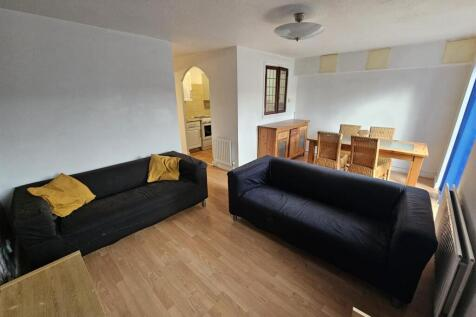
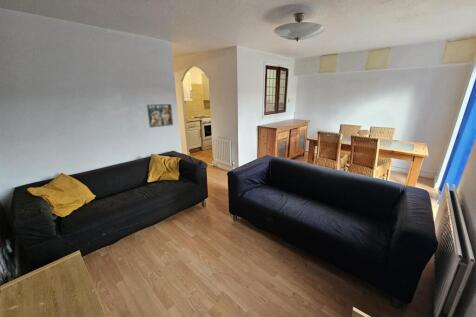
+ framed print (160, 115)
